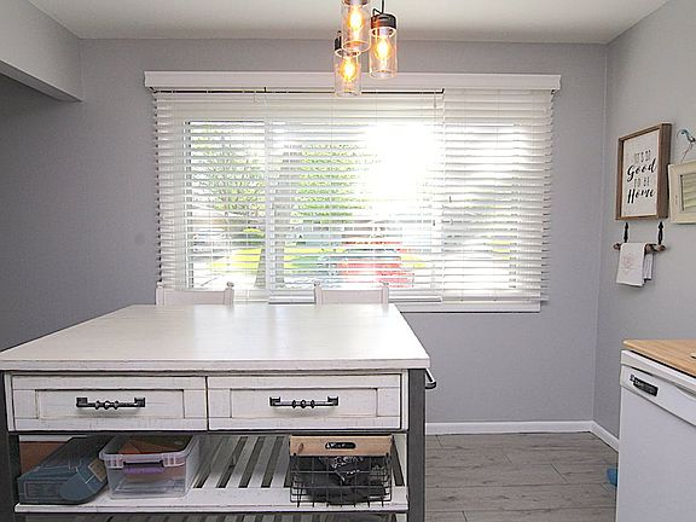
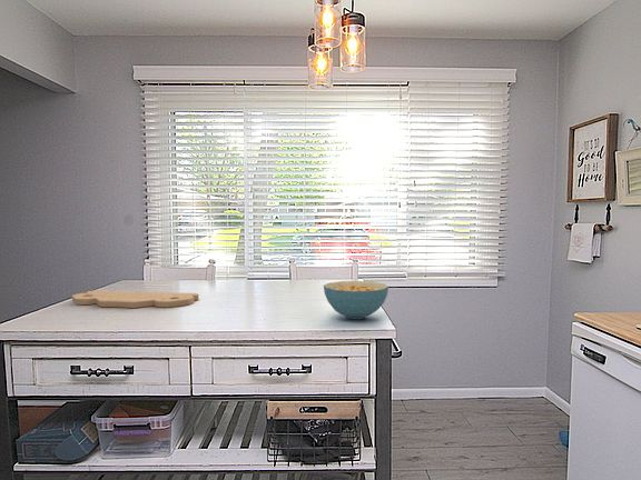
+ cutting board (131, 299)
+ cereal bowl (355, 301)
